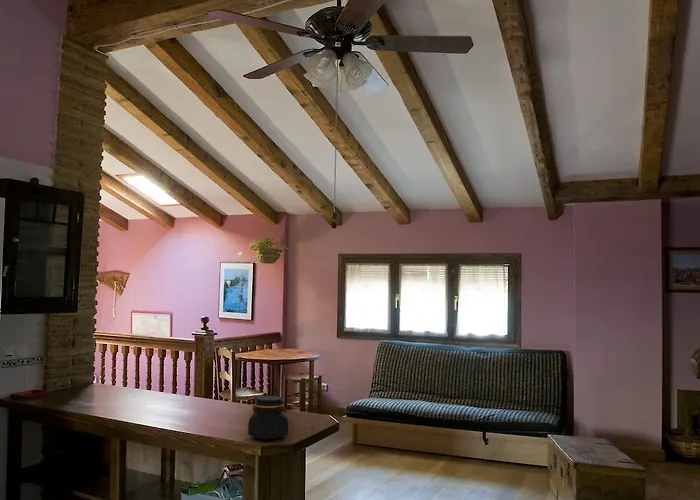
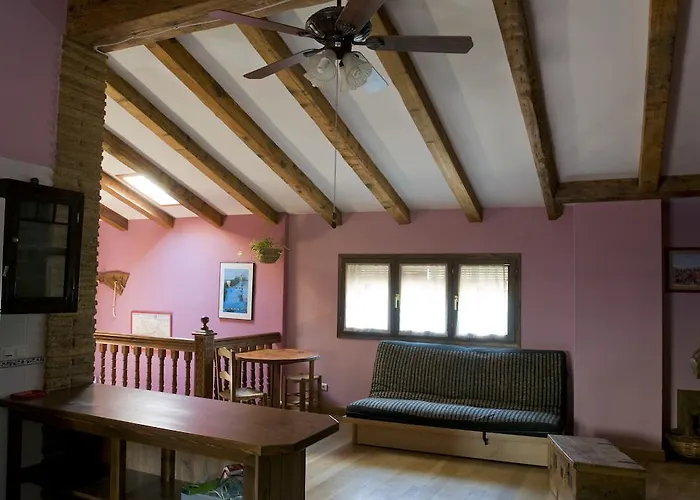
- jar (269, 417)
